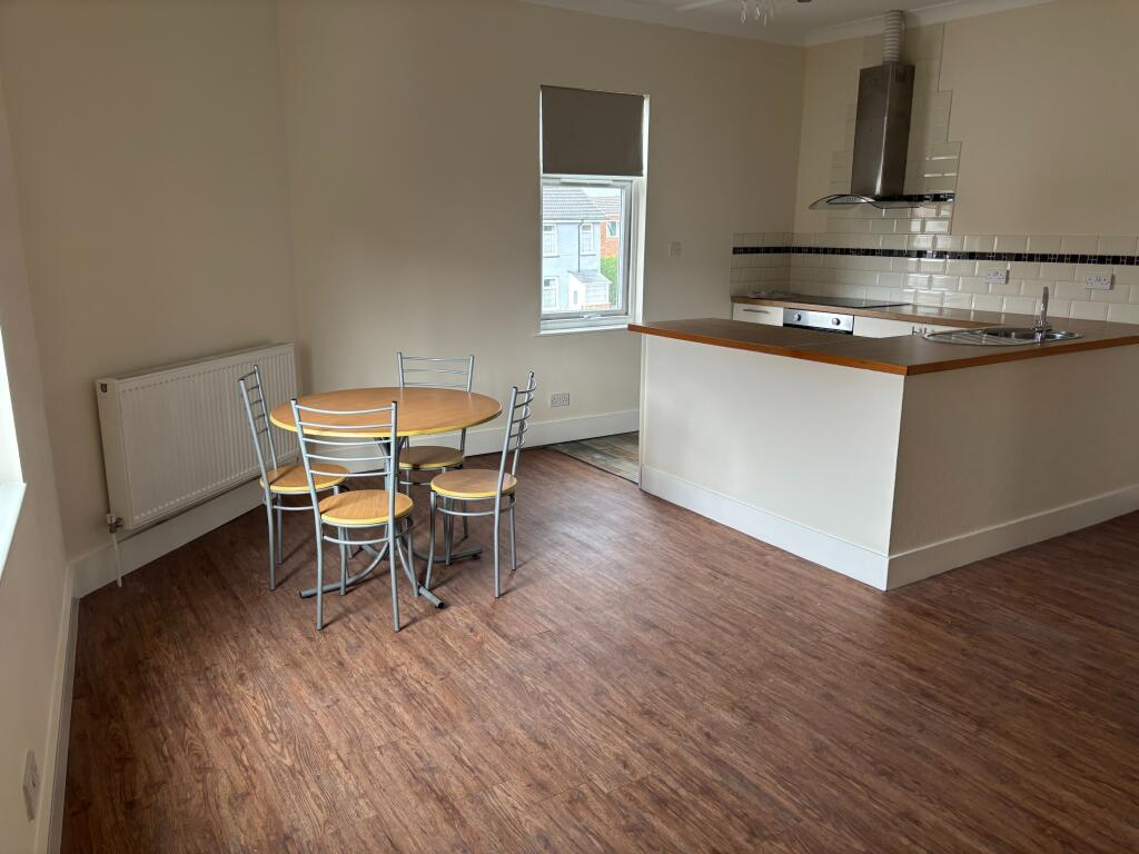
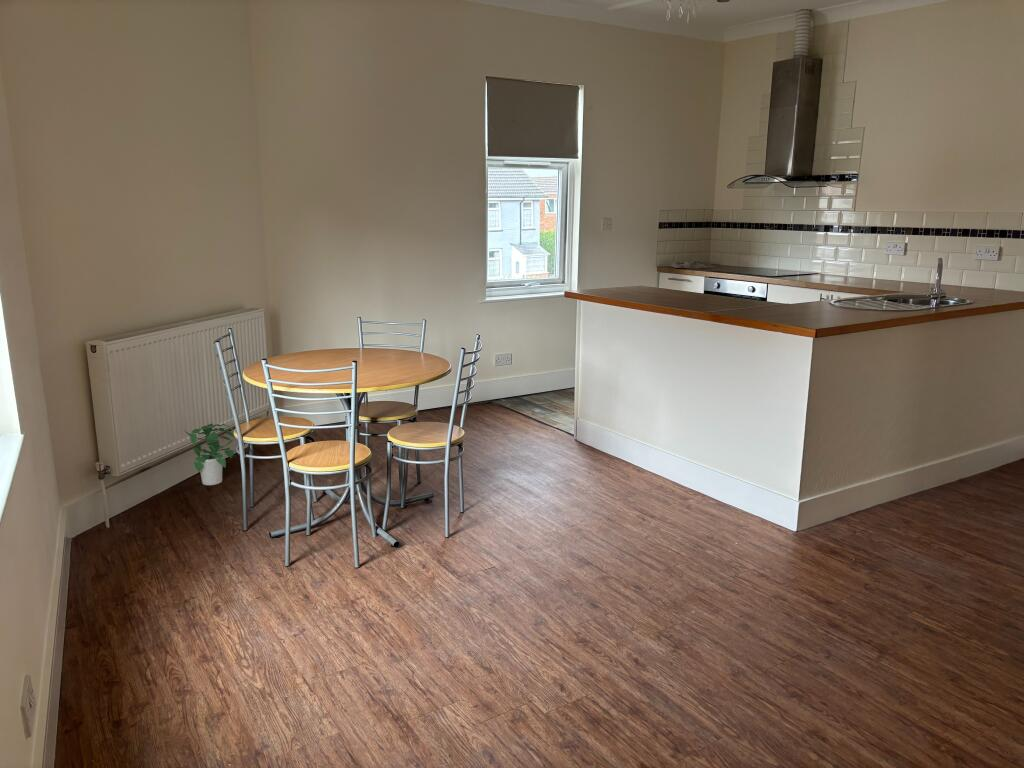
+ potted plant (212, 452)
